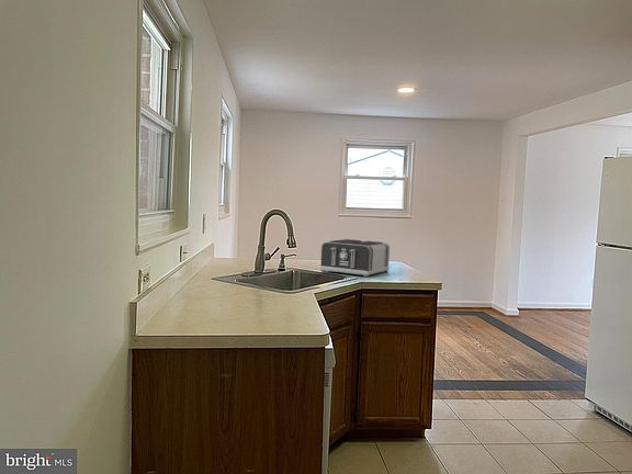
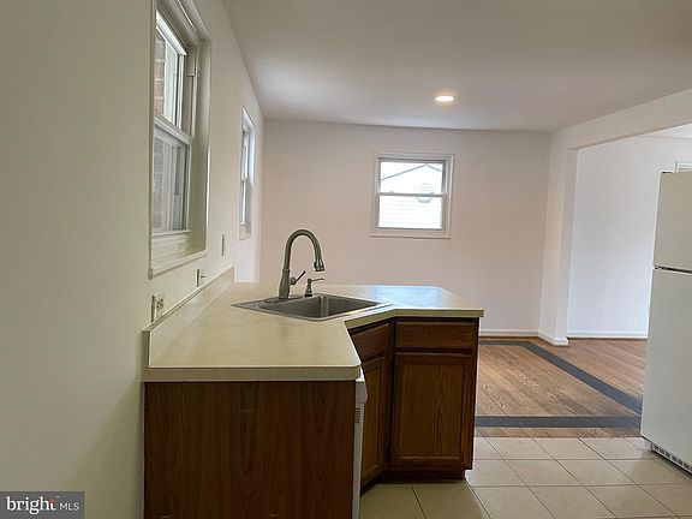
- toaster (354, 257)
